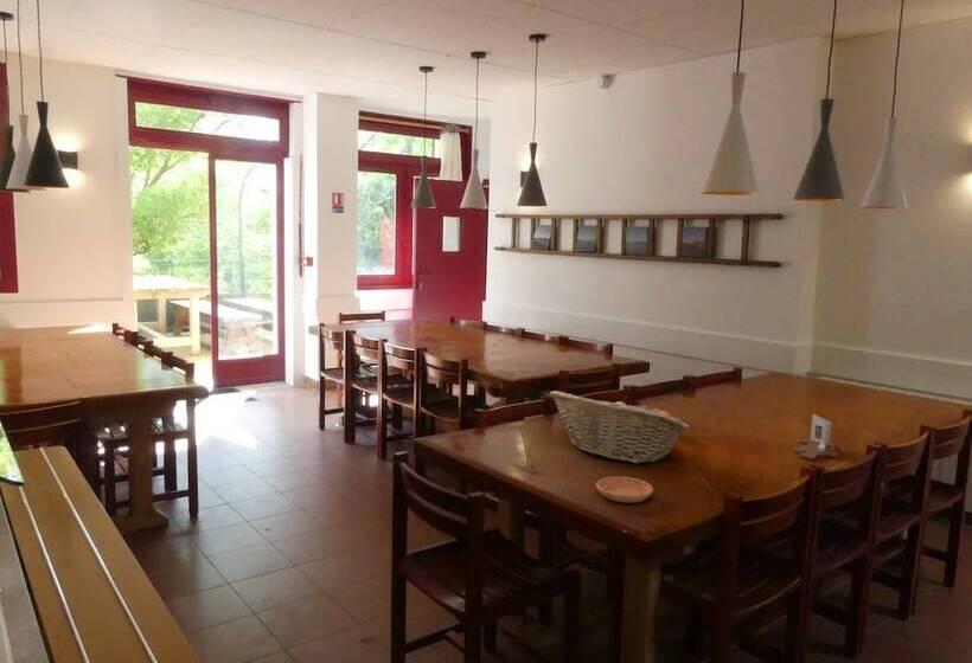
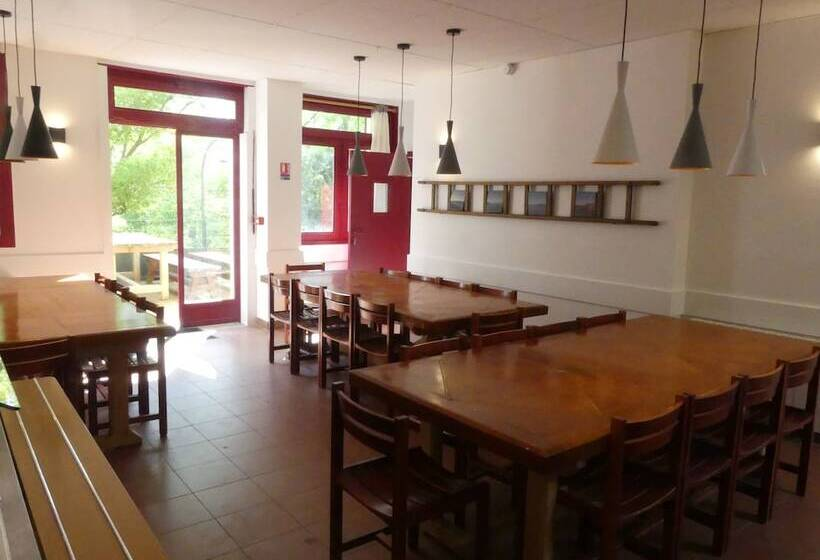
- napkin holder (813, 433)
- fruit basket (615, 420)
- saucer (624, 490)
